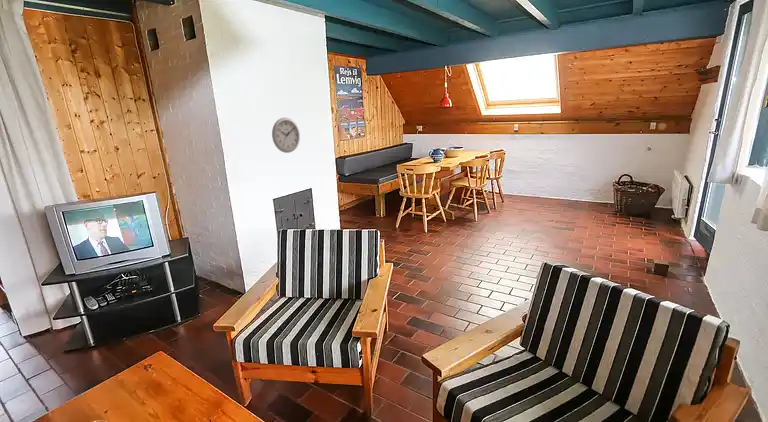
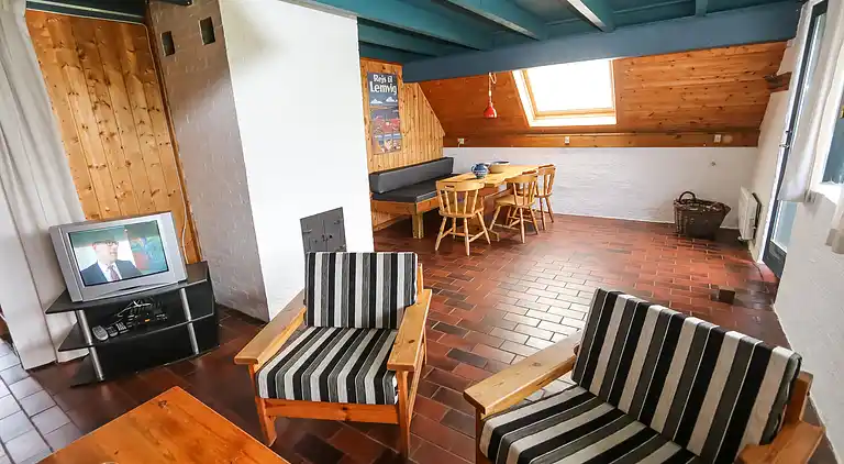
- wall clock (287, 135)
